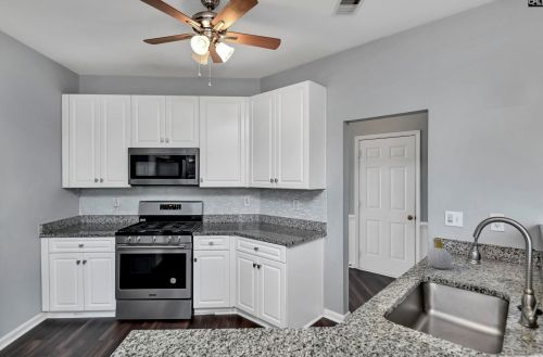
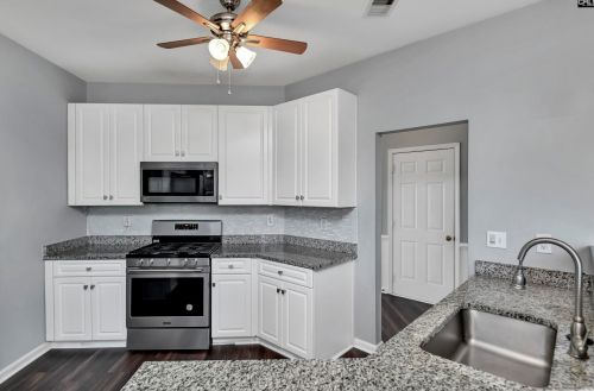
- soap bottle (439, 253)
